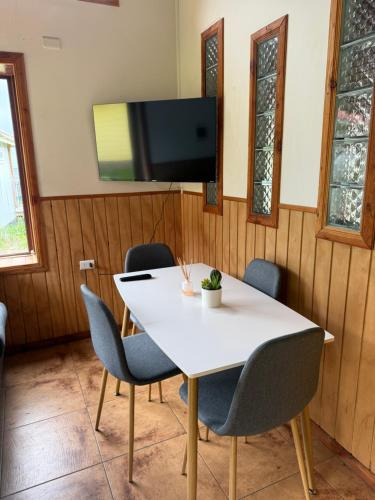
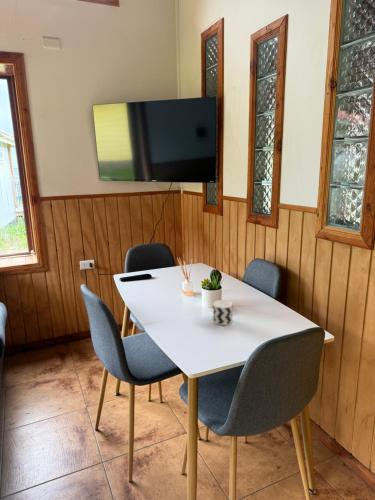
+ cup (221, 311)
